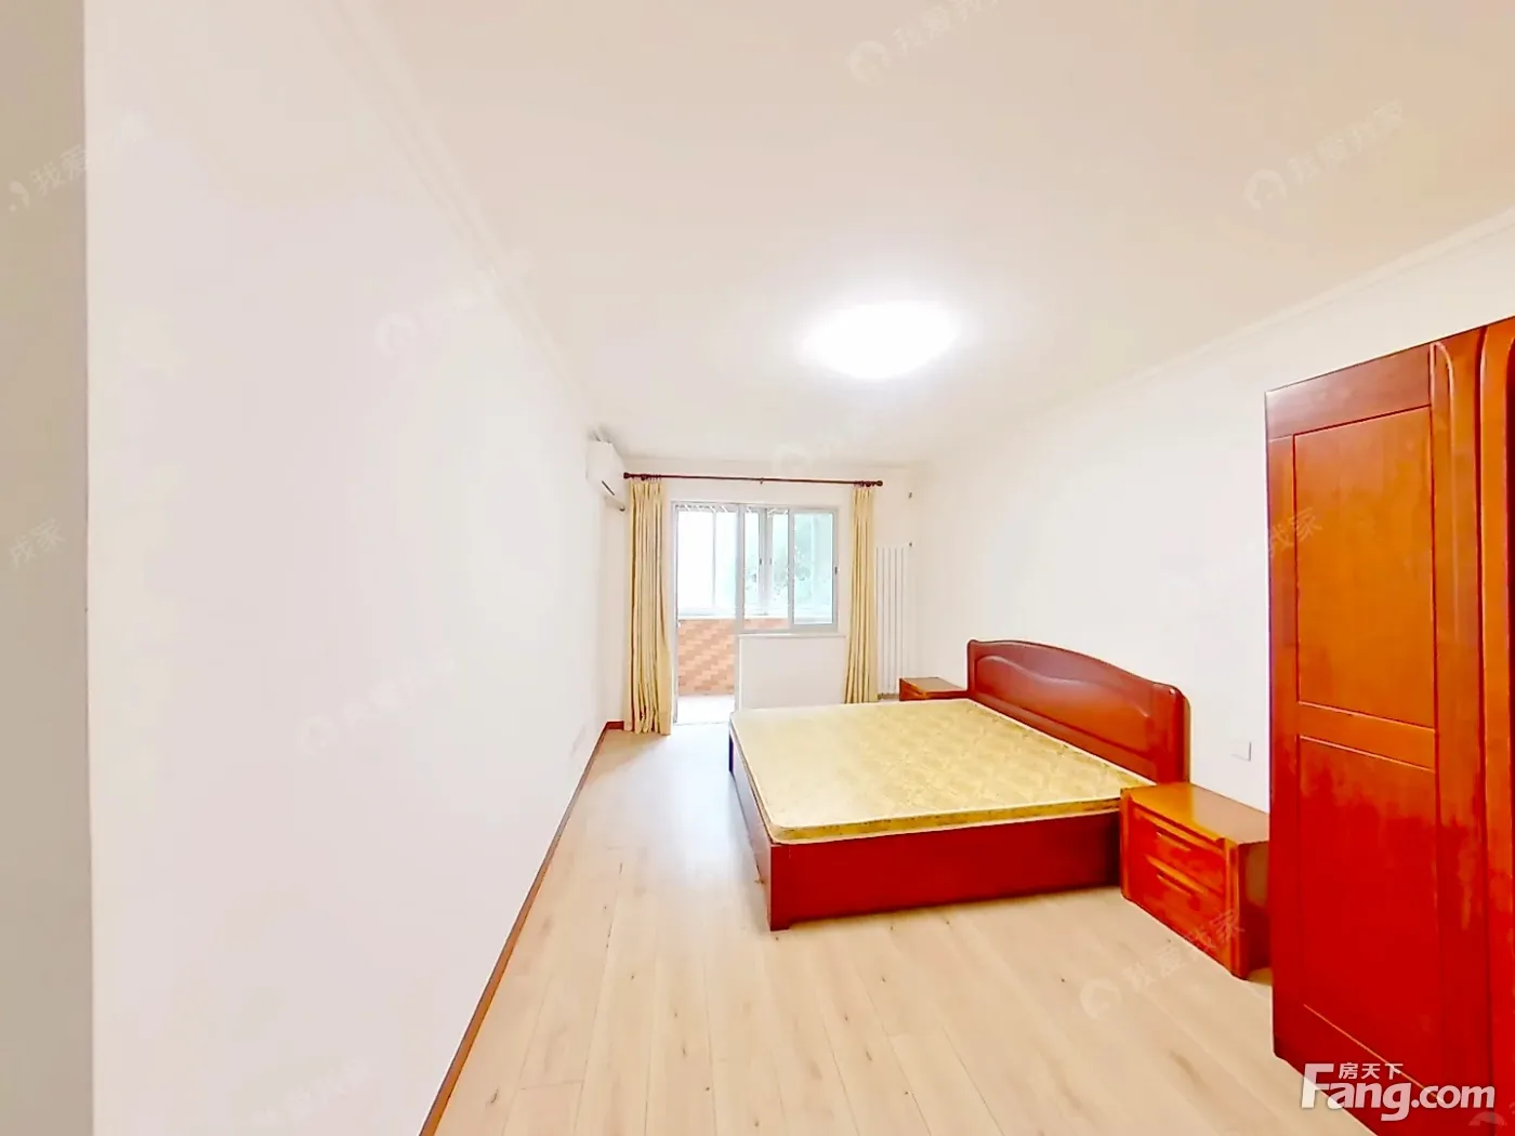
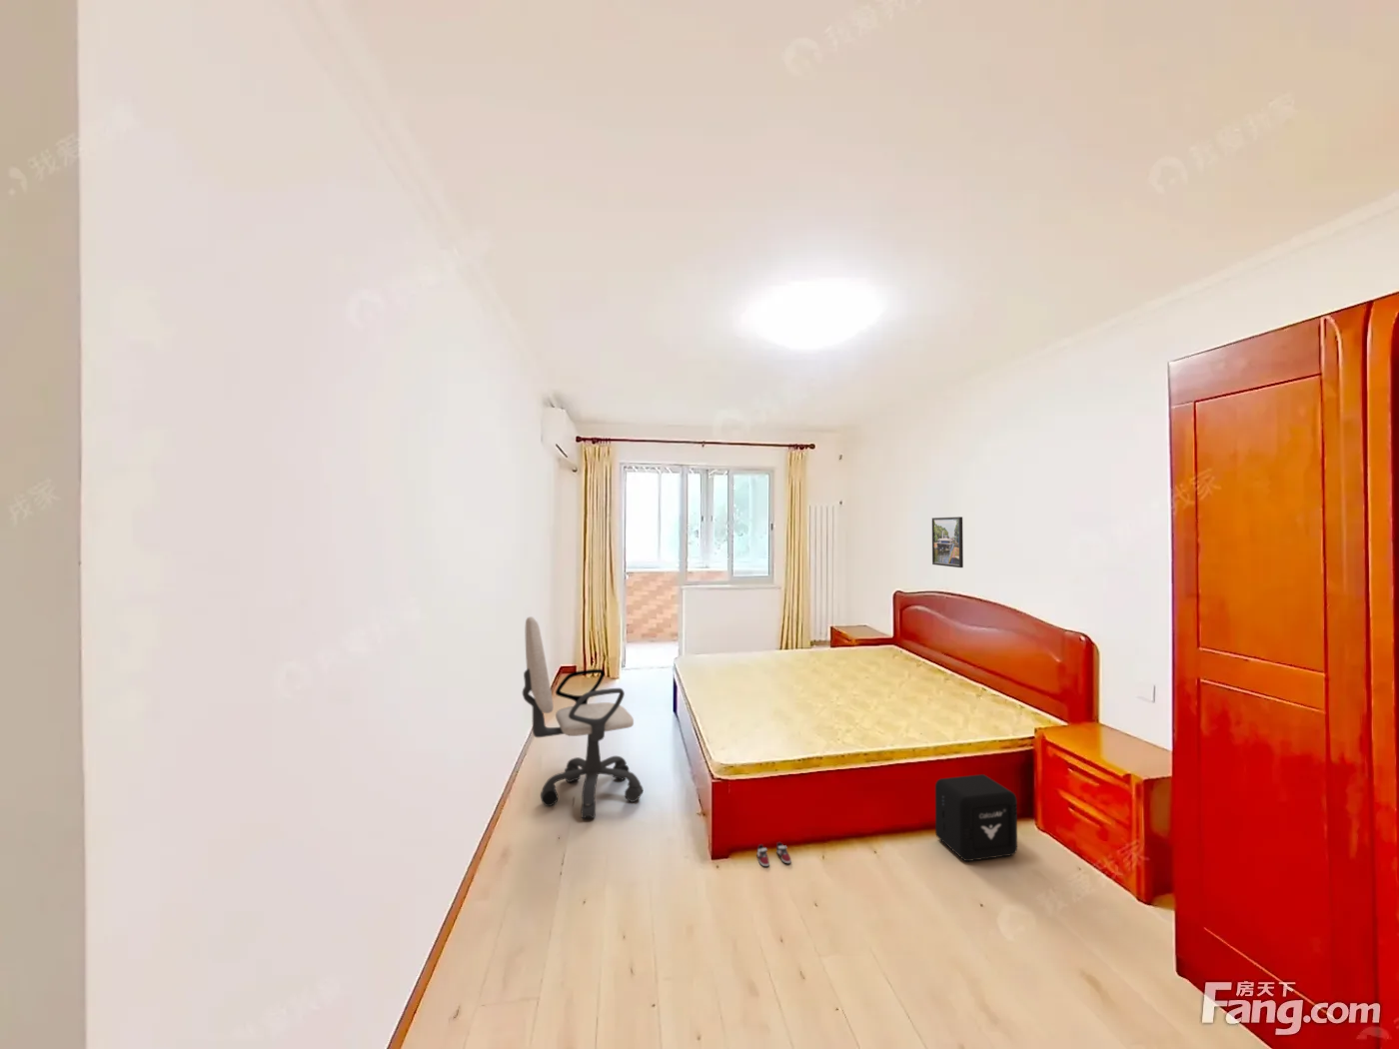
+ office chair (582, 705)
+ air purifier (976, 818)
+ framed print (946, 541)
+ sneaker (777, 851)
